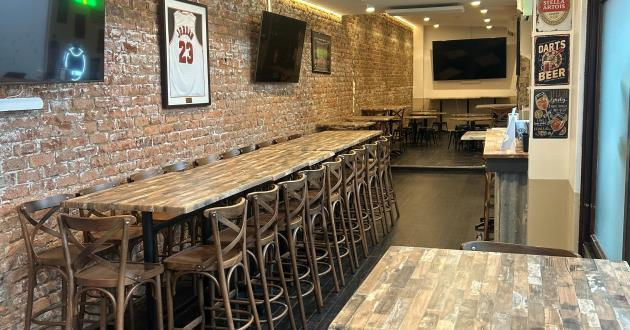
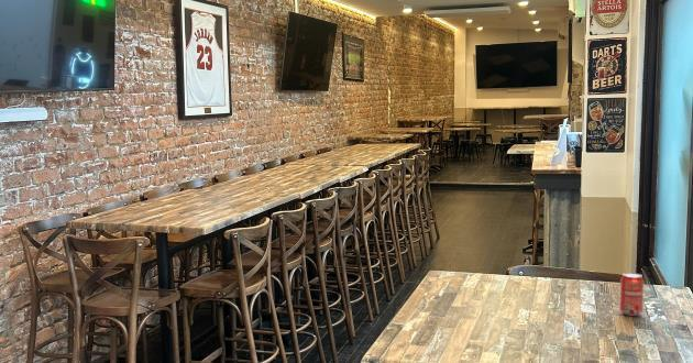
+ beverage can (631, 294)
